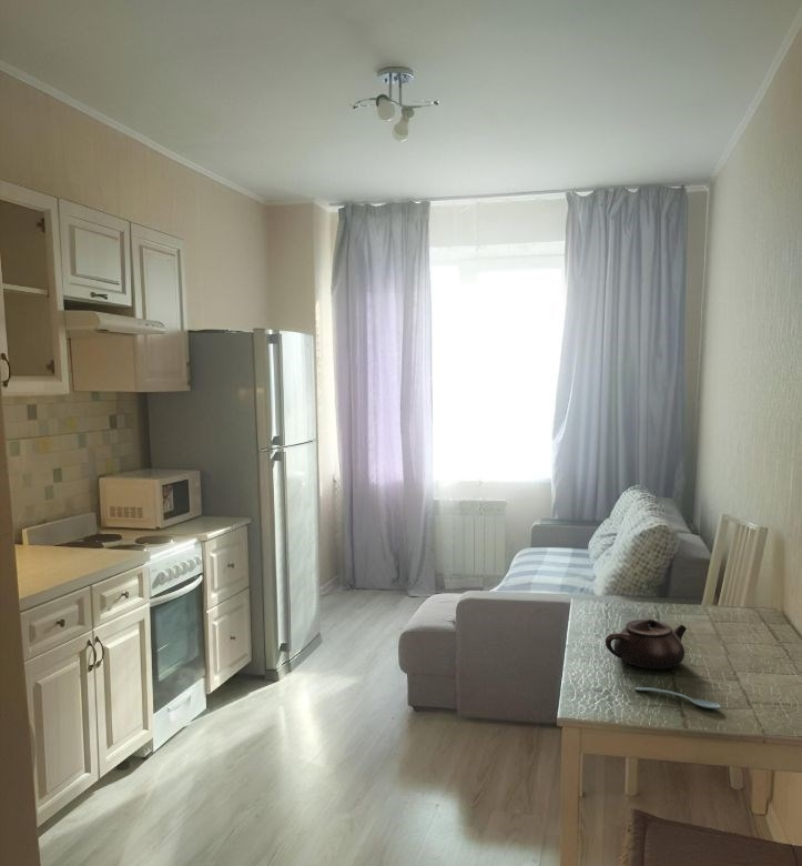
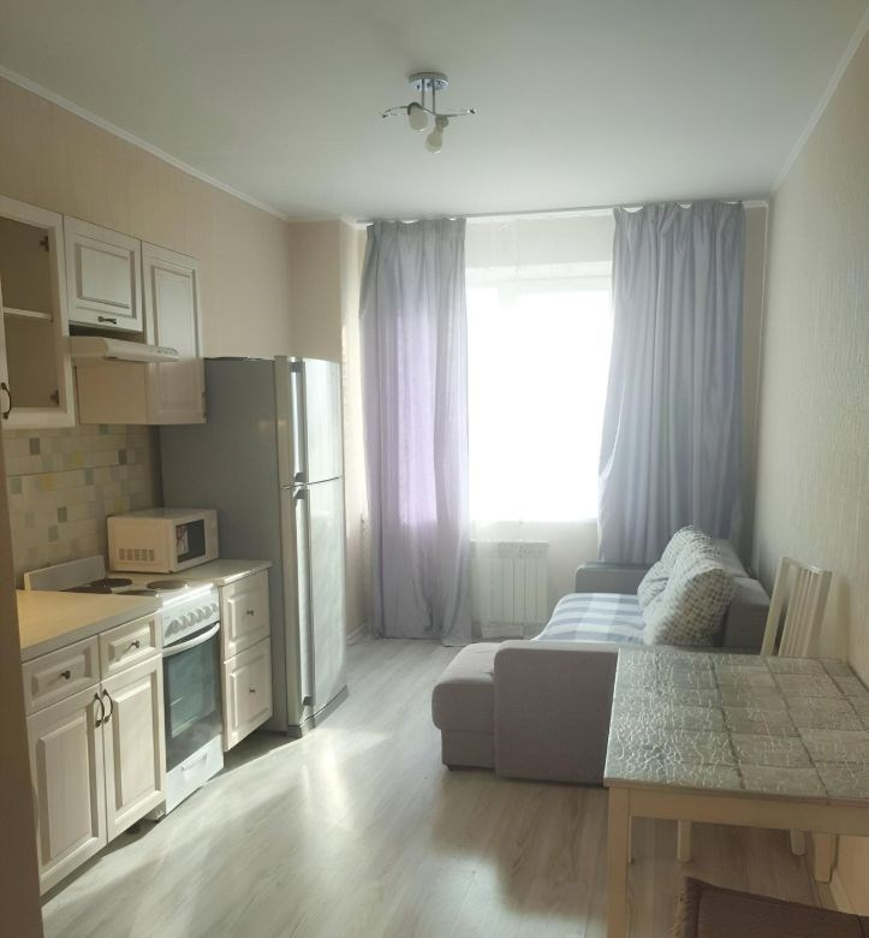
- teapot (646, 638)
- spoon (676, 694)
